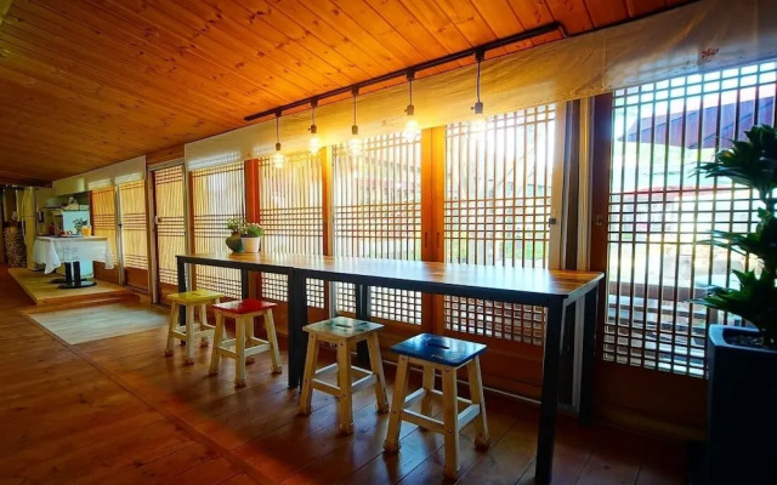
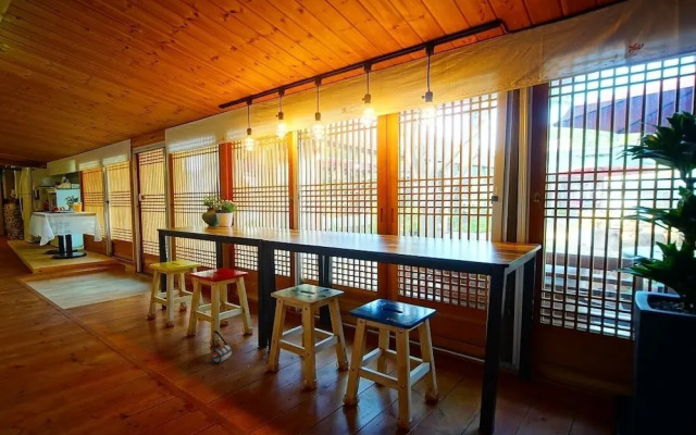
+ bag (231, 348)
